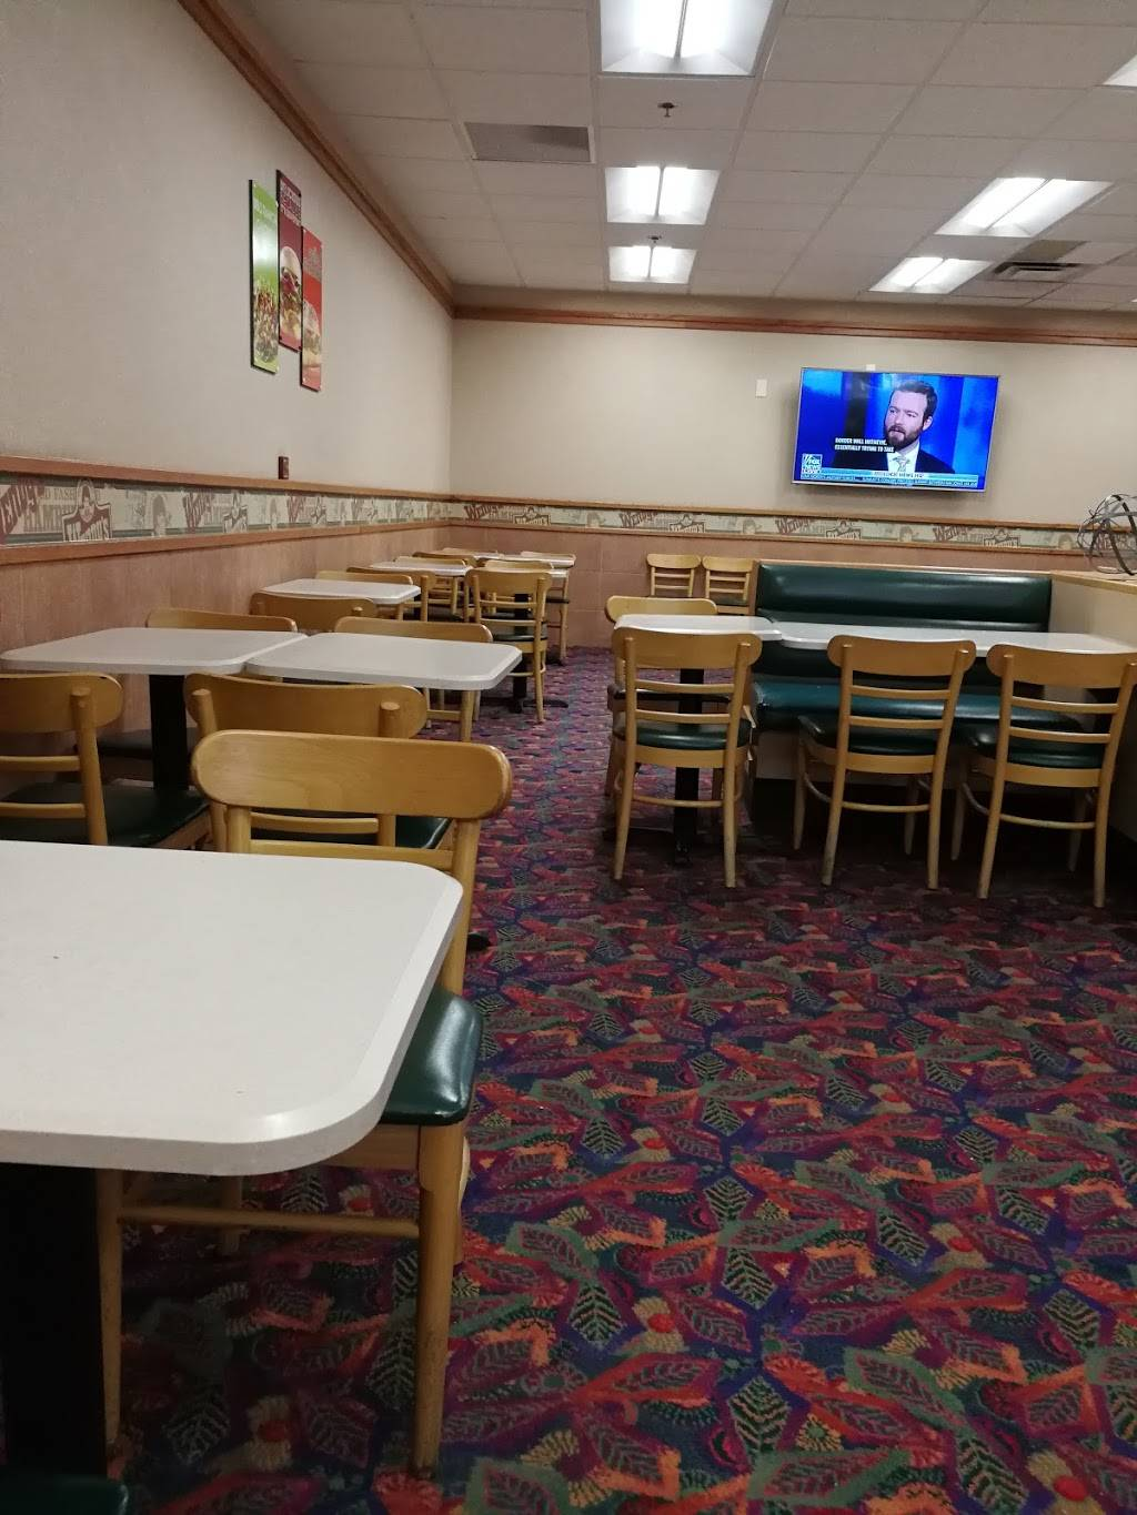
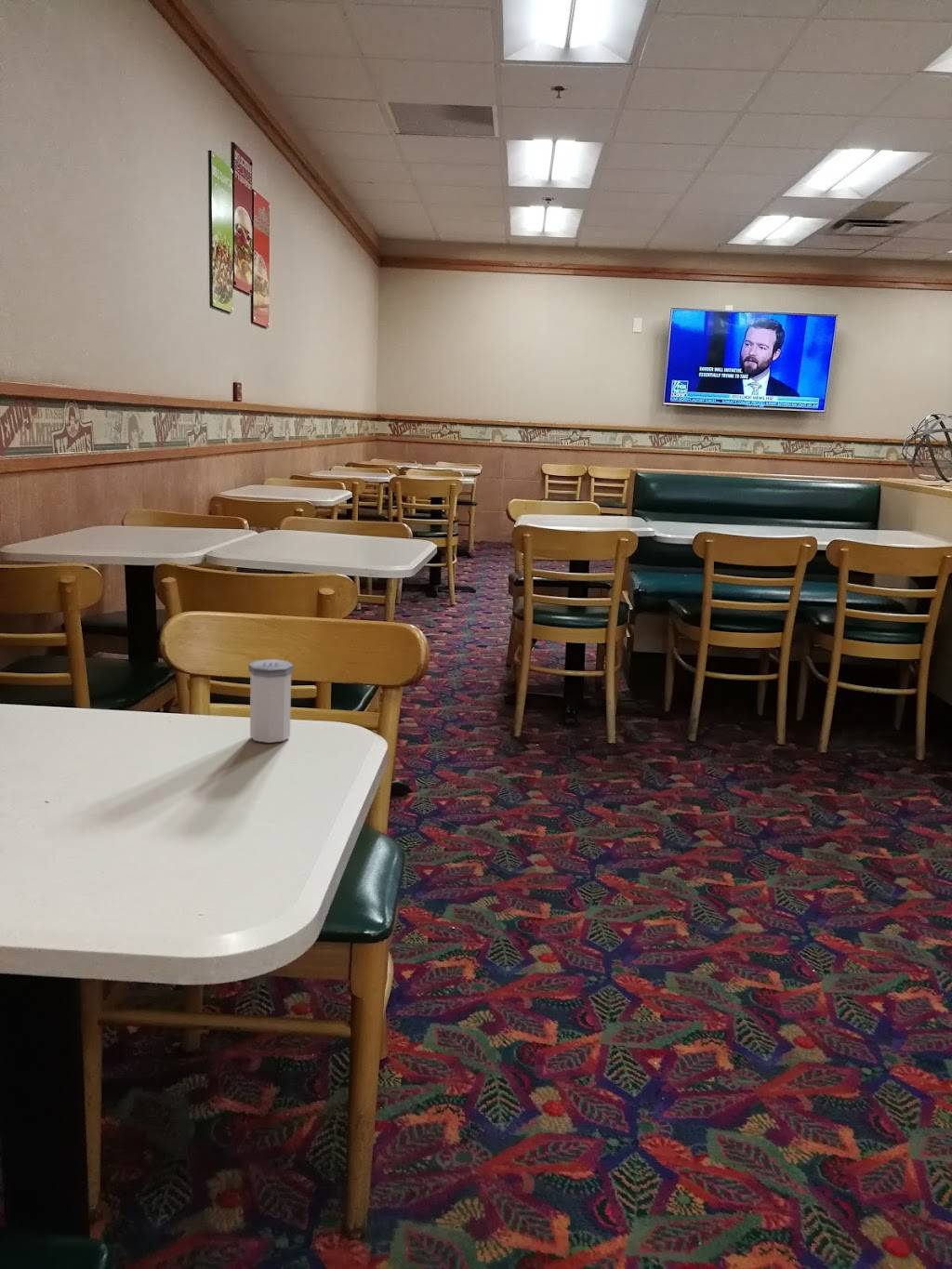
+ salt shaker (271, 700)
